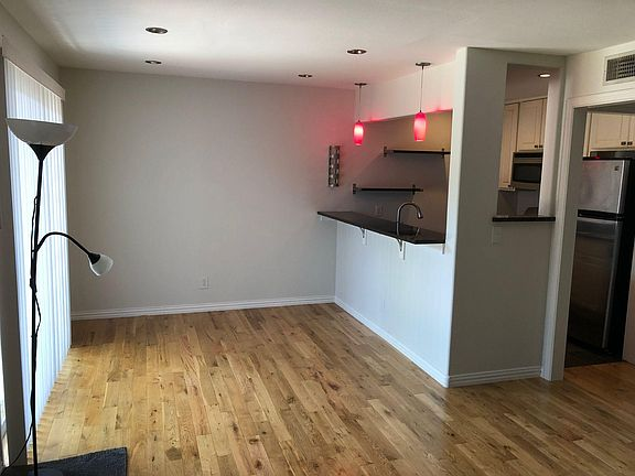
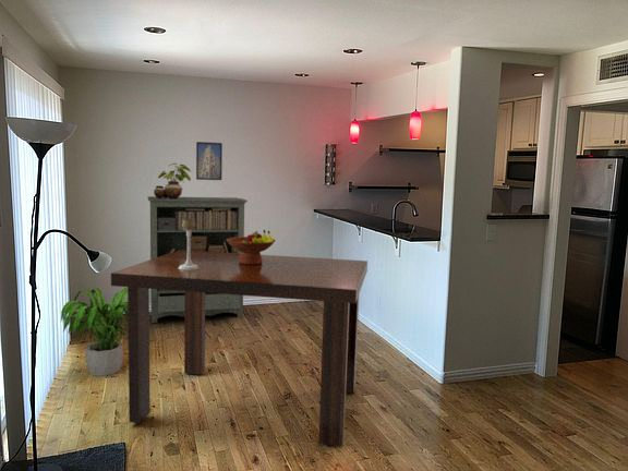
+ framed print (208, 160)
+ bookshelf (197, 250)
+ candle holder (189, 243)
+ dining table (253, 295)
+ fruit bowl (251, 246)
+ potted plant (105, 330)
+ potted plant (172, 180)
